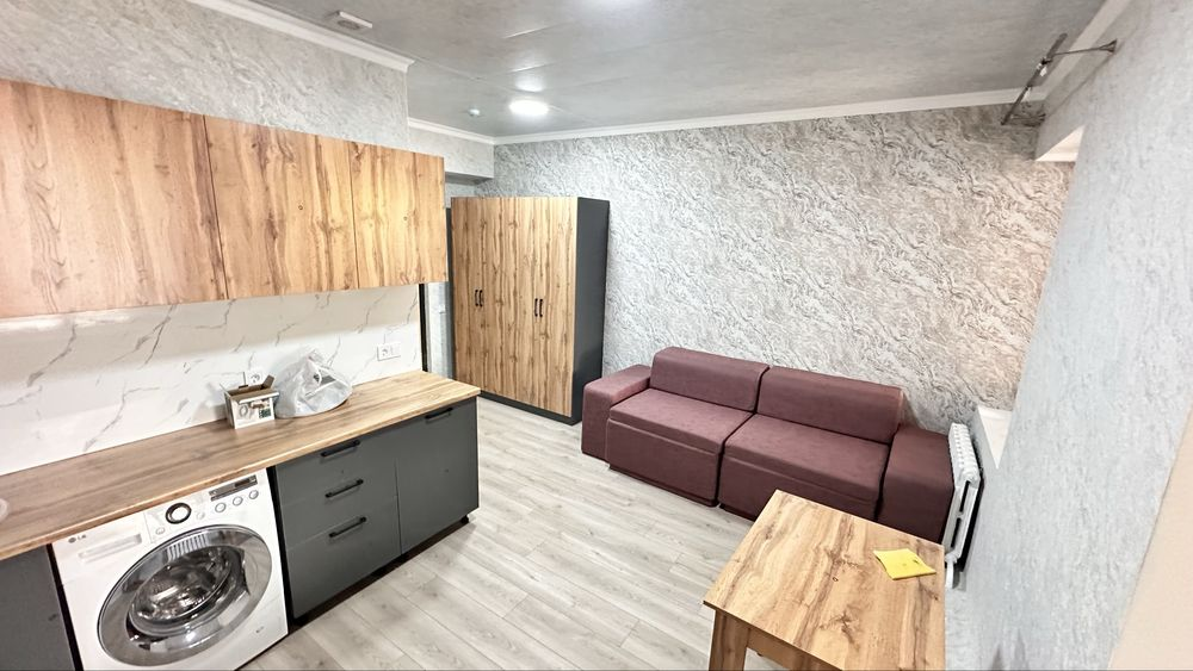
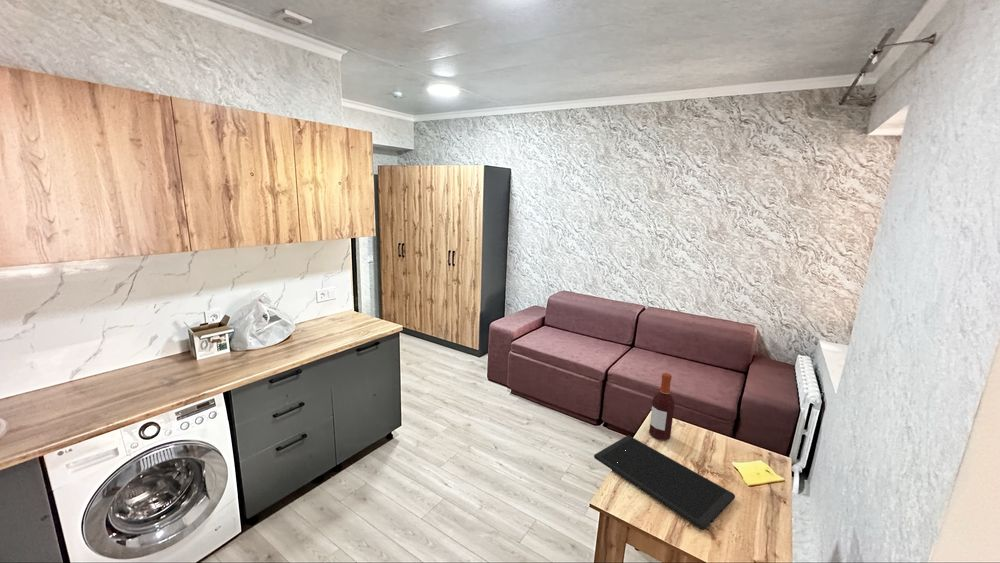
+ cutting board (659, 474)
+ bottle (663, 405)
